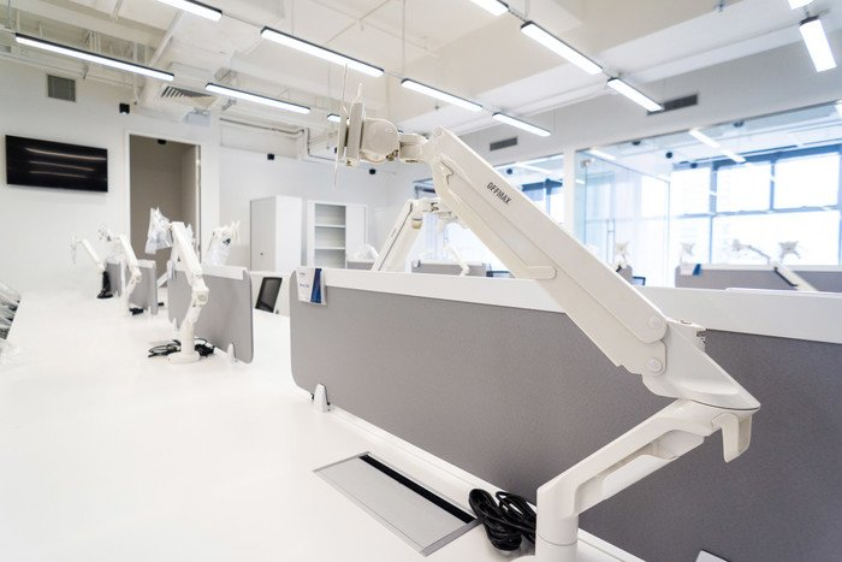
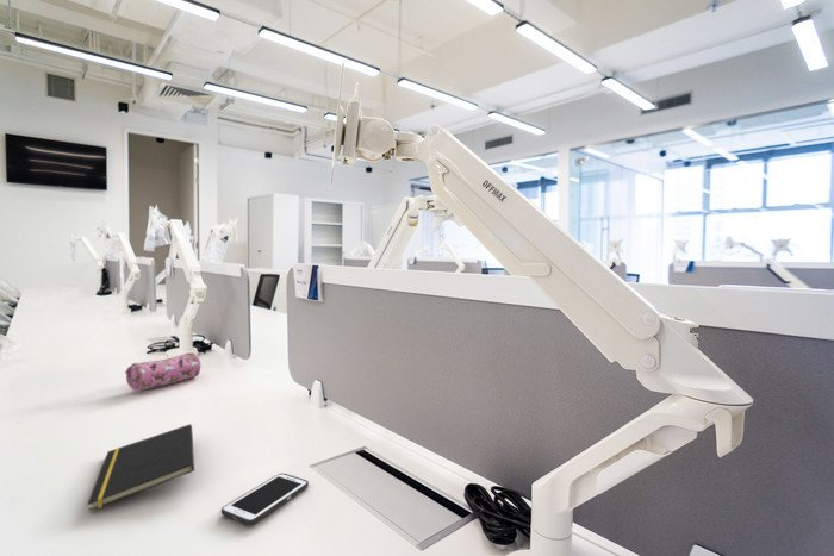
+ pencil case (164, 370)
+ cell phone (267, 496)
+ notepad (148, 460)
